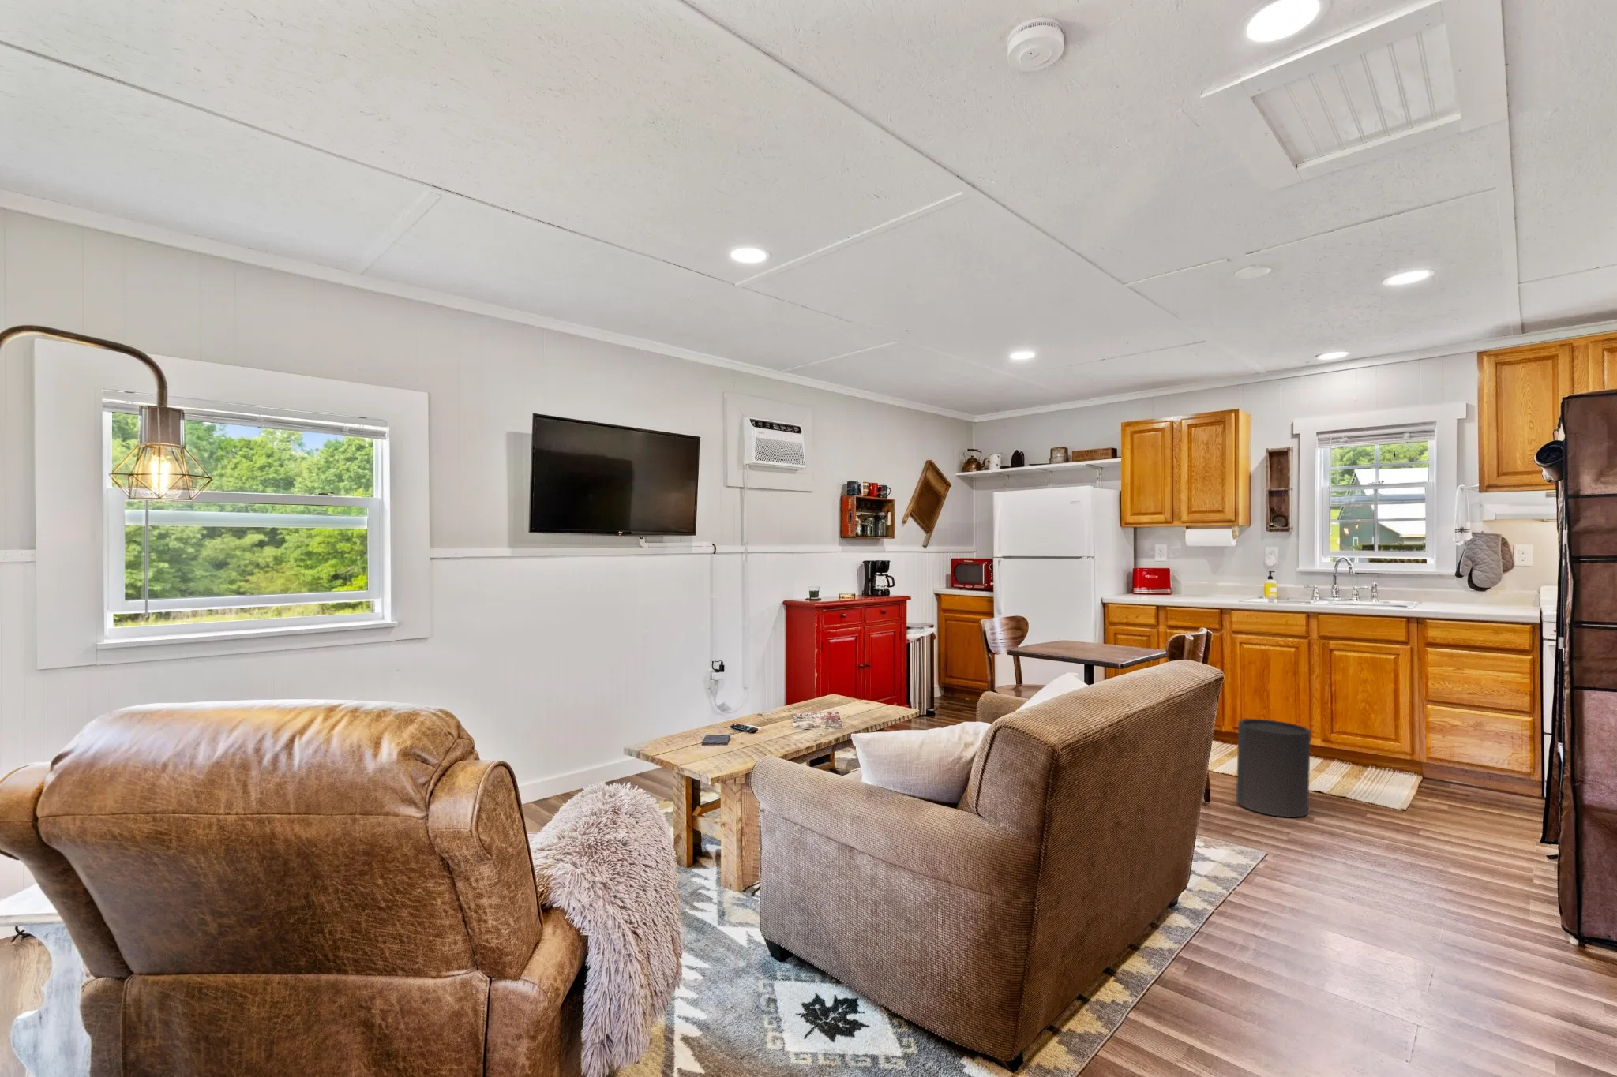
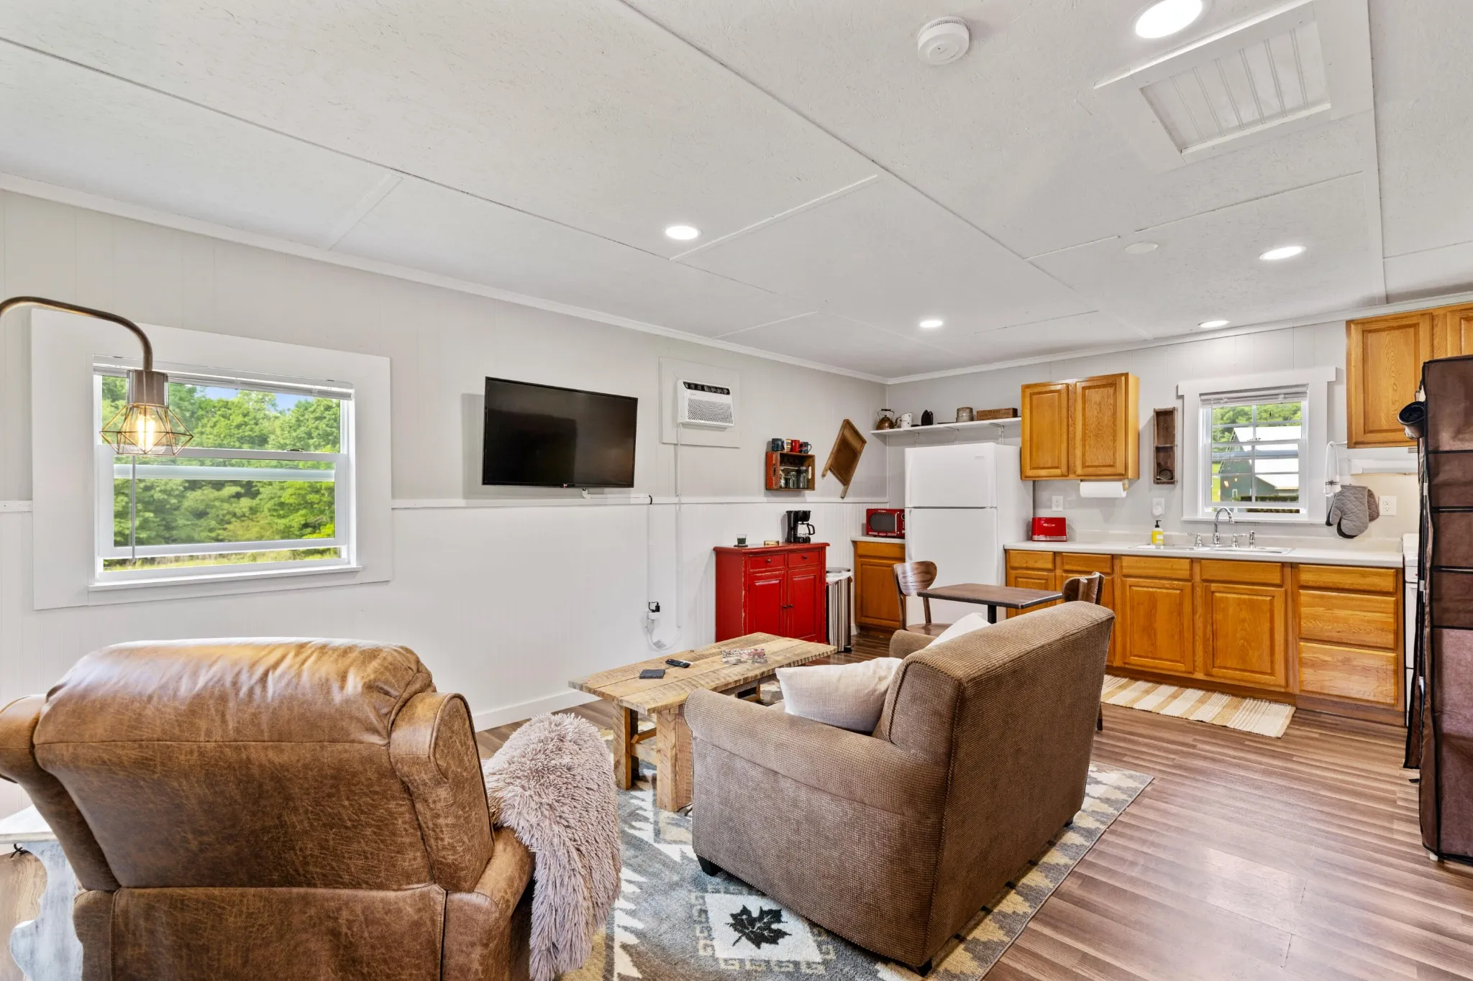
- trash can (1272, 766)
